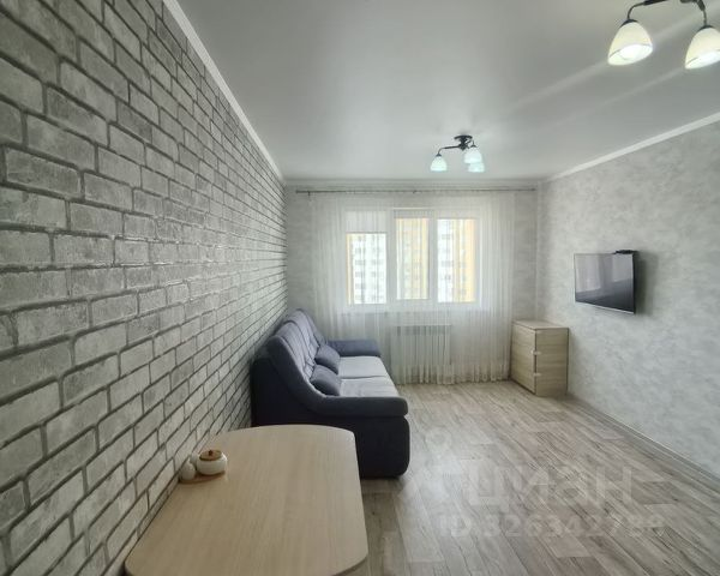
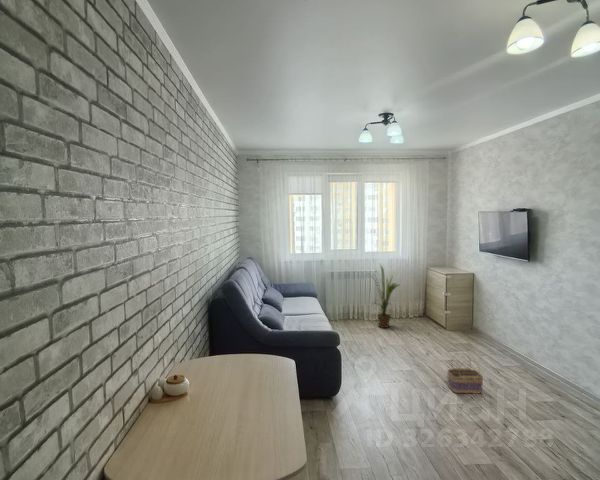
+ basket (464, 373)
+ house plant (382, 295)
